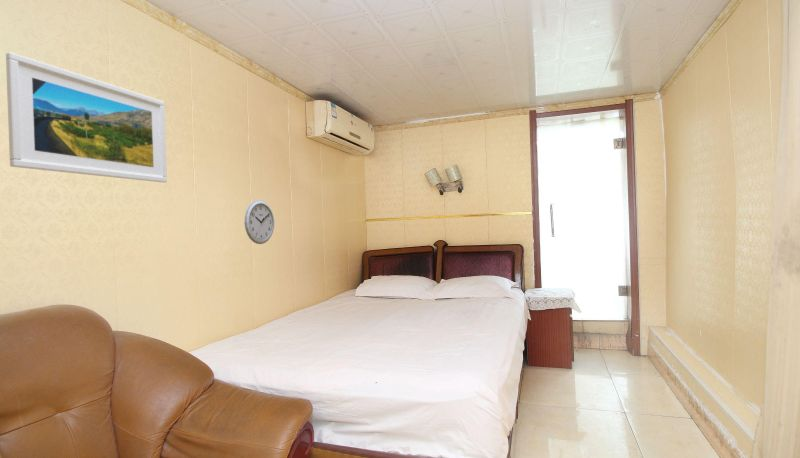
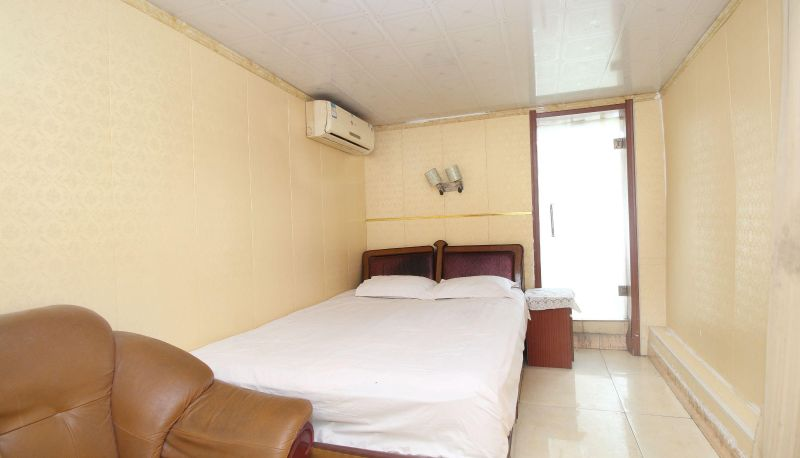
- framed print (100, 128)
- wall clock (260, 222)
